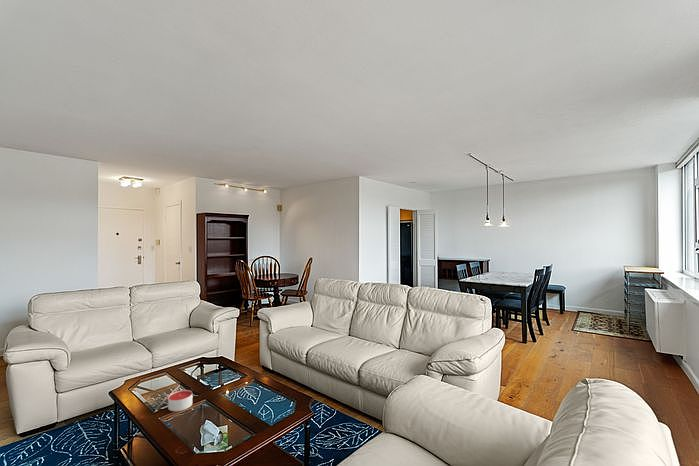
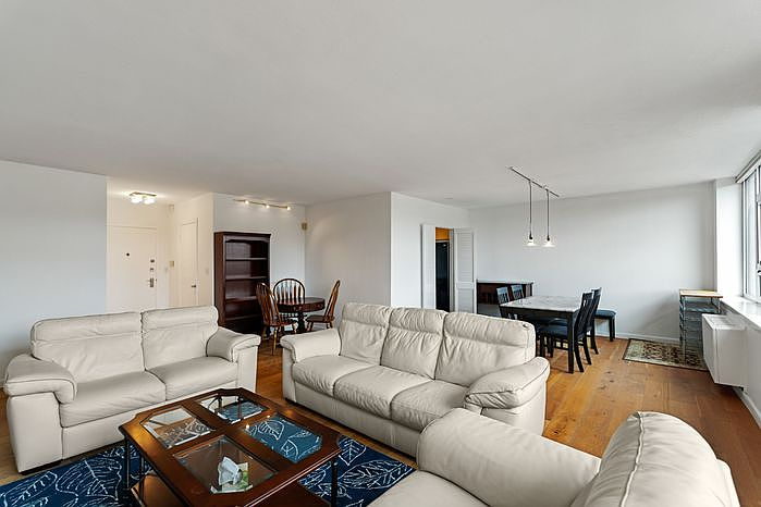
- candle (180, 400)
